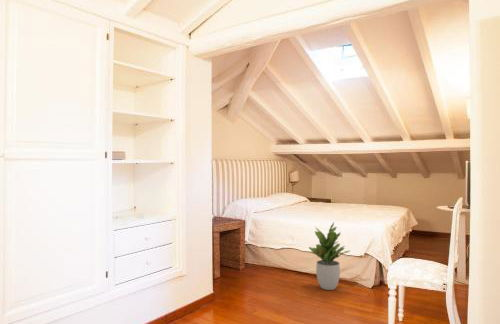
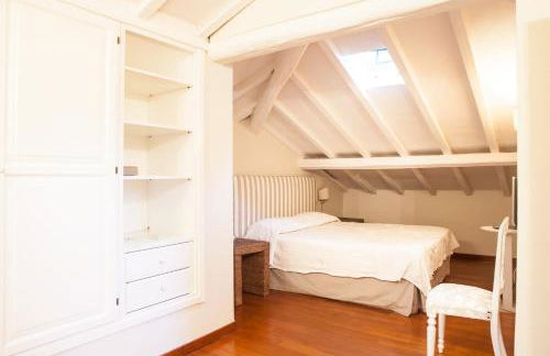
- potted plant (326, 255)
